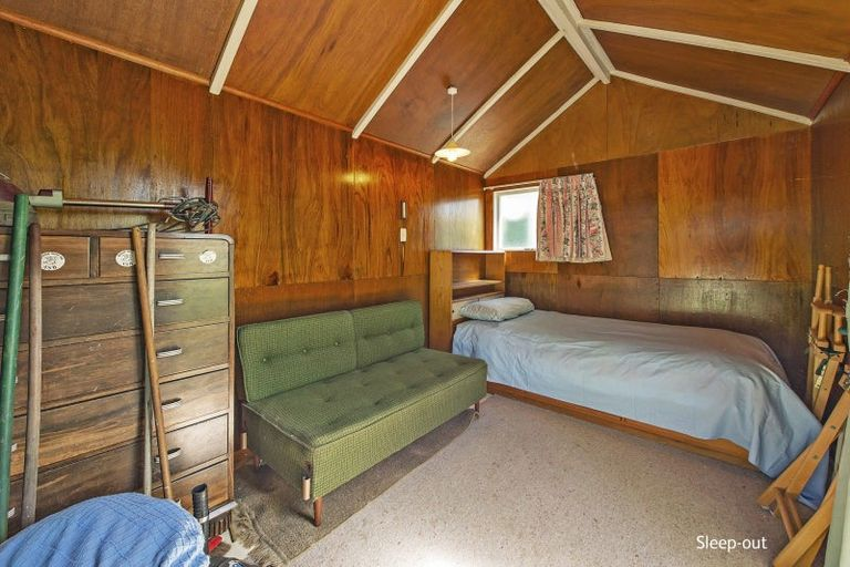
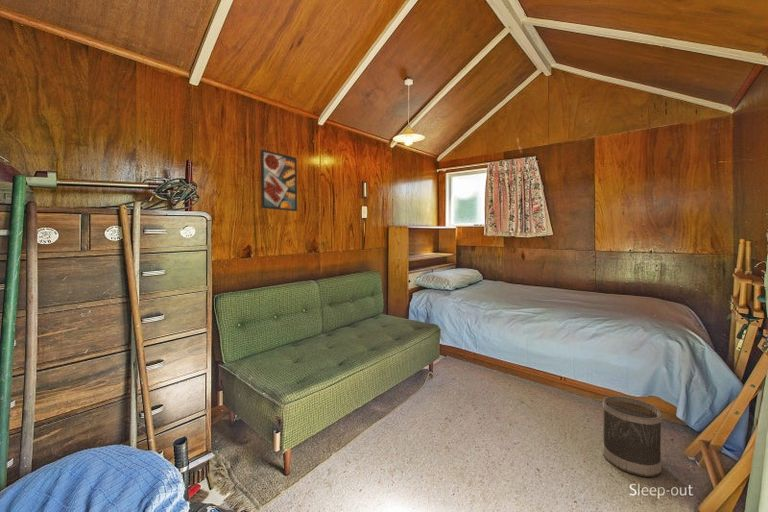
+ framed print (279, 181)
+ wastebasket (630, 433)
